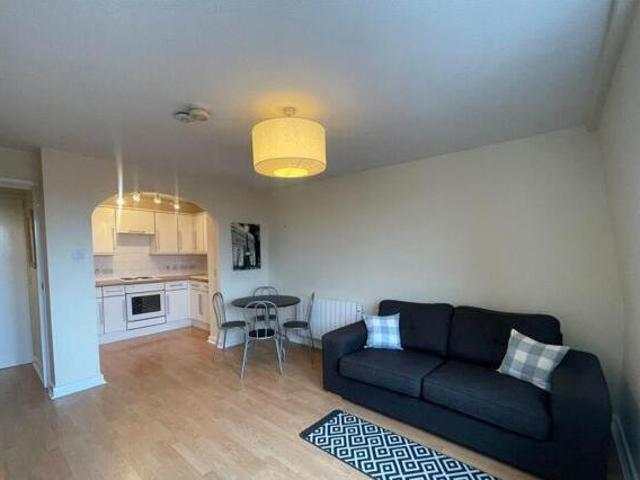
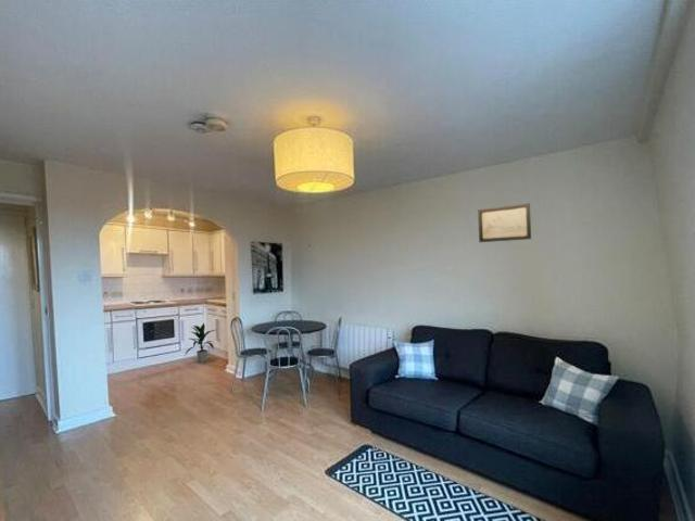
+ wall art (503, 224)
+ indoor plant (200, 342)
